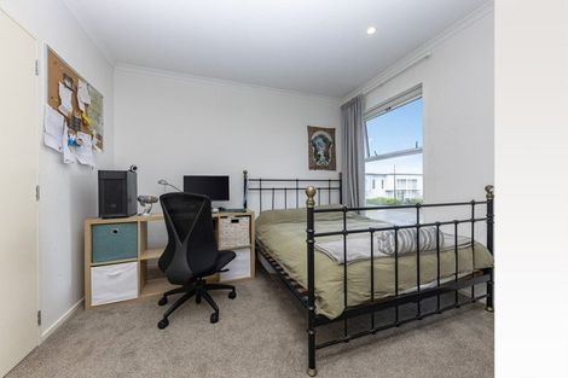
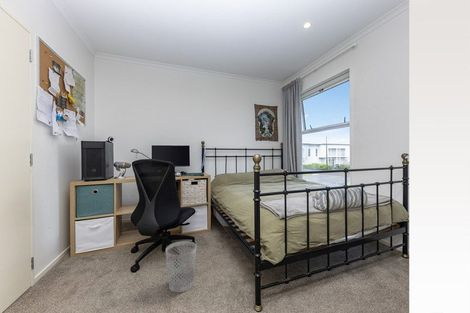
+ wastebasket (181, 265)
